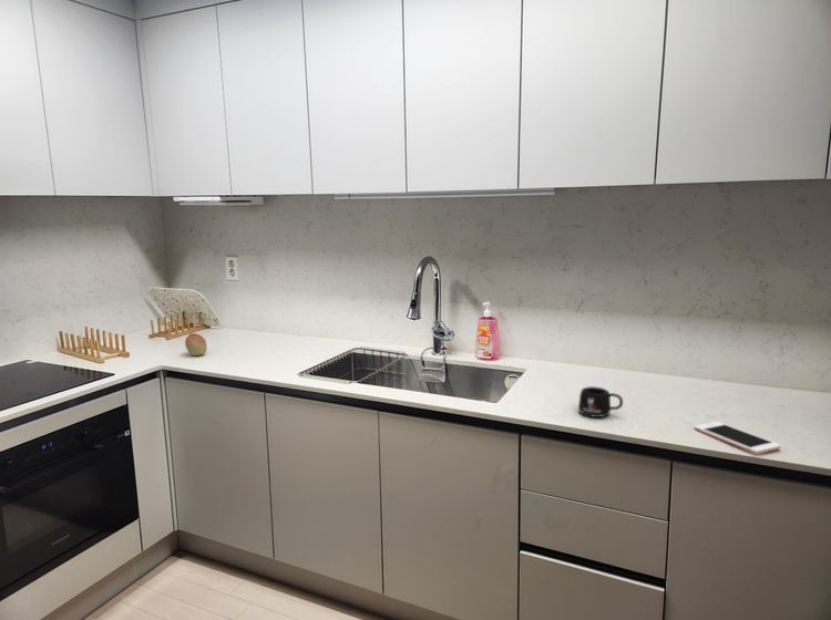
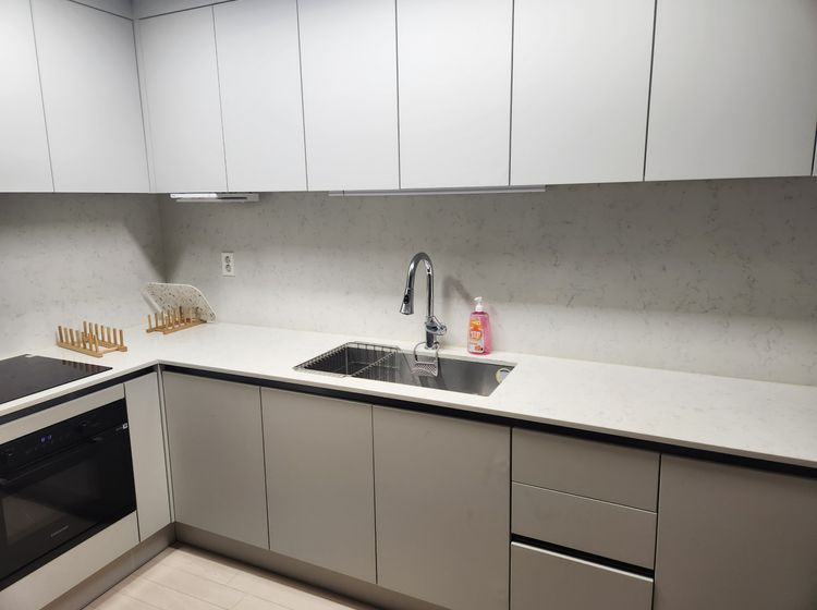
- mug (599, 402)
- cell phone (735, 436)
- fruit (195, 343)
